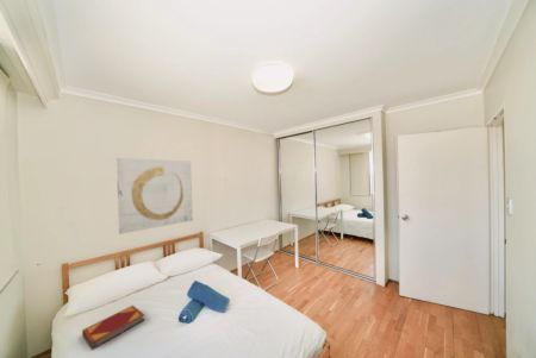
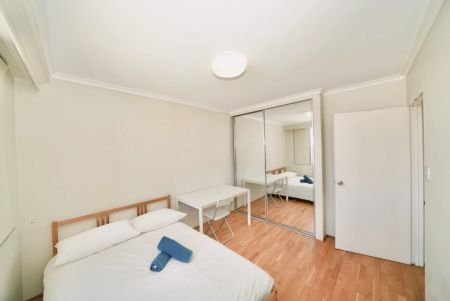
- wall art (158, 193)
- hardback book (114, 325)
